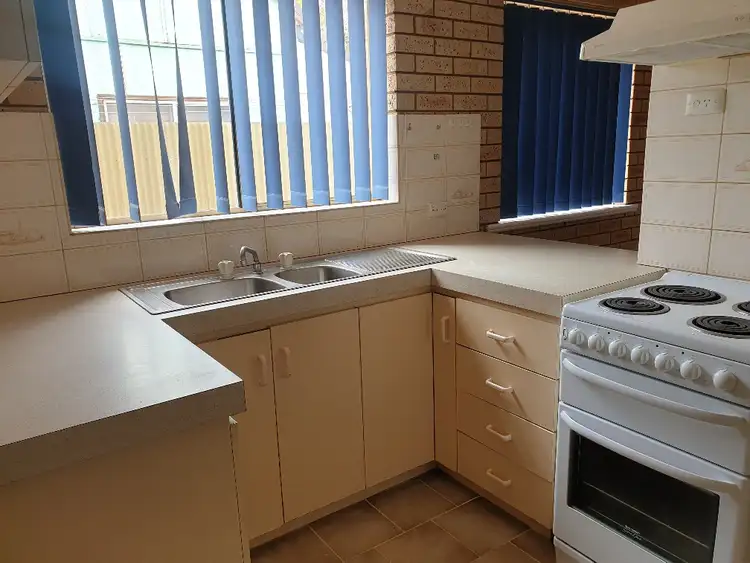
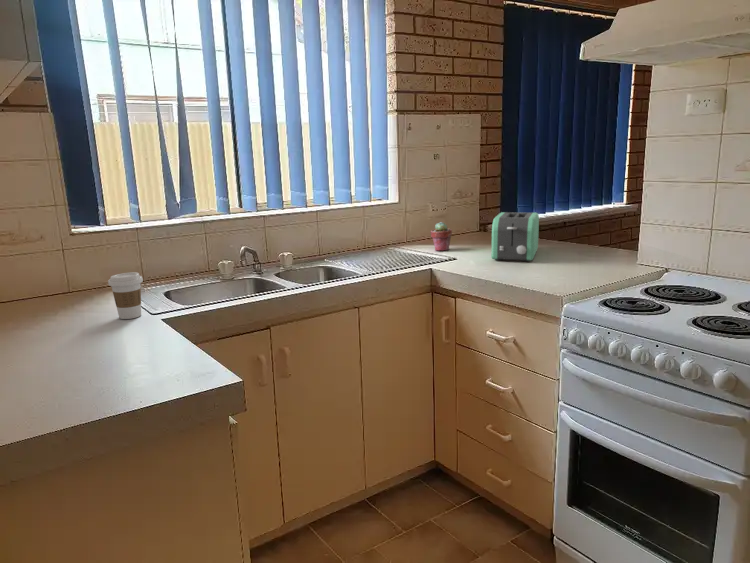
+ toaster (516, 235)
+ potted succulent (441, 235)
+ coffee cup (127, 295)
